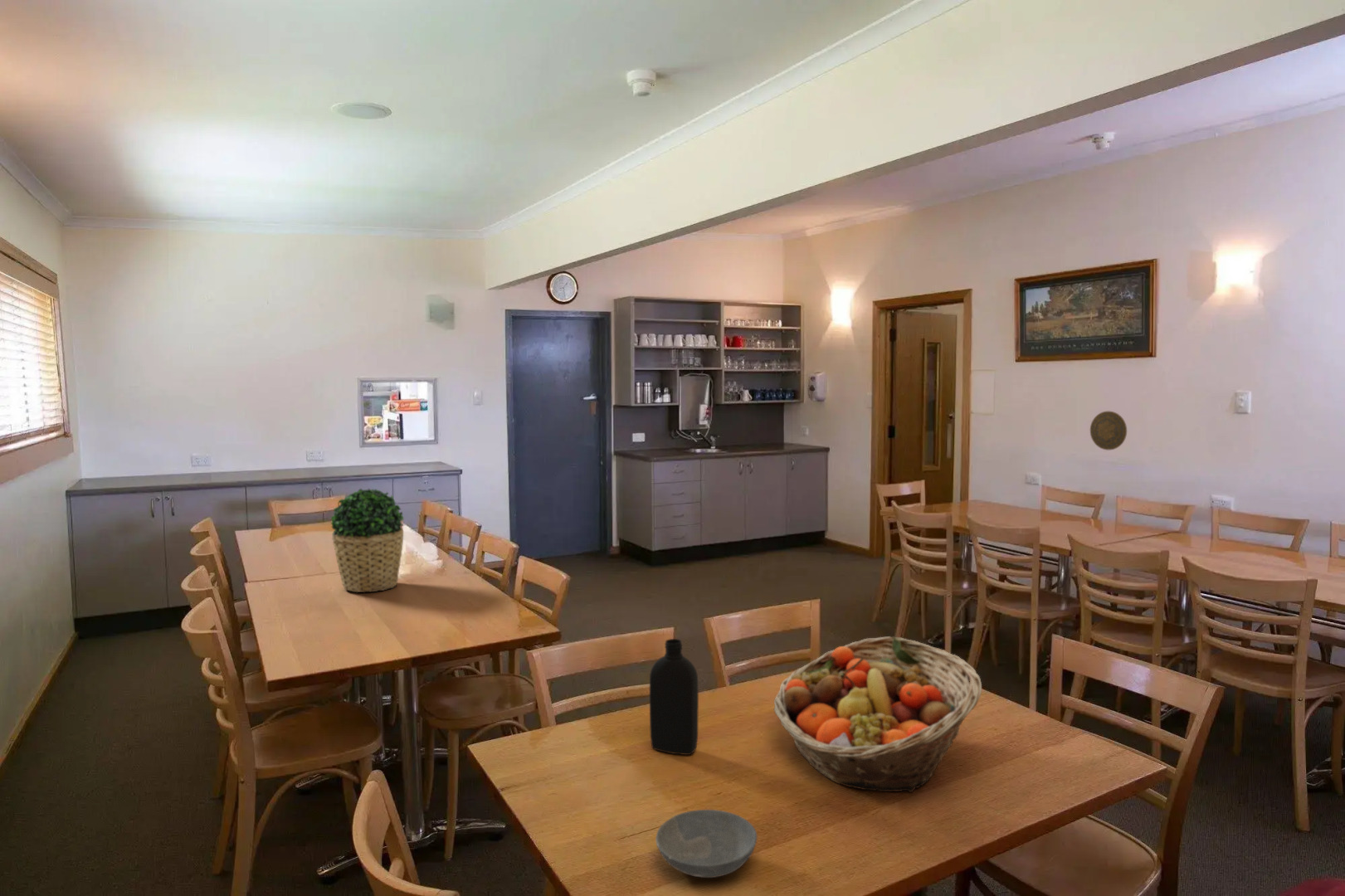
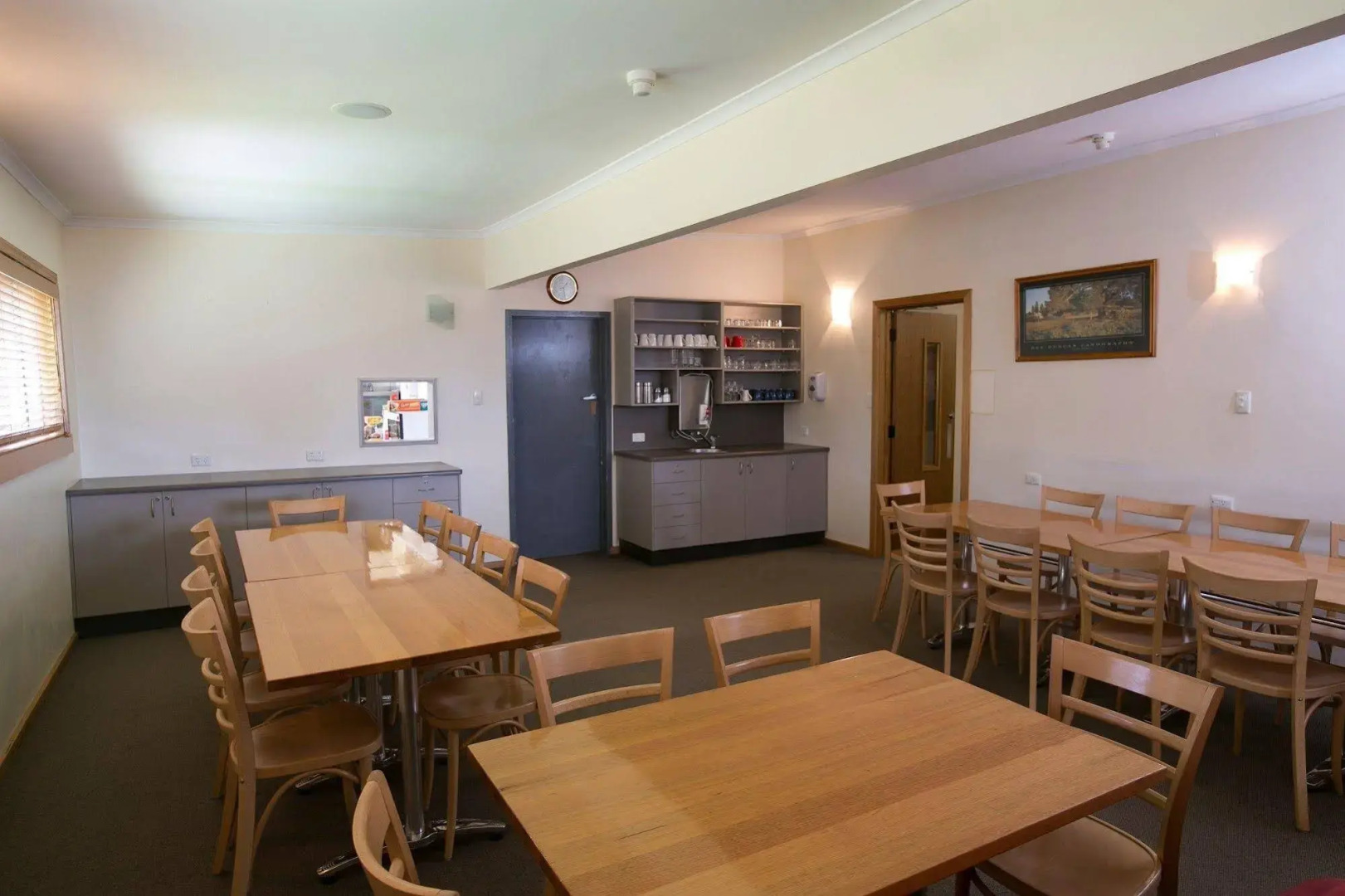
- decorative plate (1107, 431)
- bowl (706, 848)
- potted plant (368, 538)
- fruit basket (873, 707)
- bottle (674, 695)
